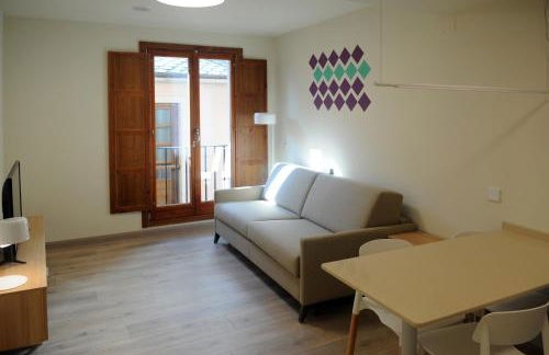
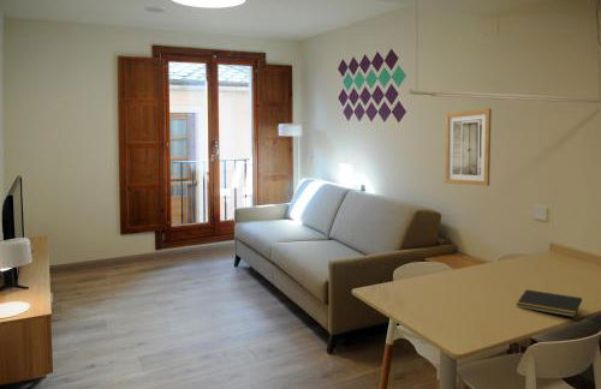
+ wall art (466, 148)
+ notepad (548, 303)
